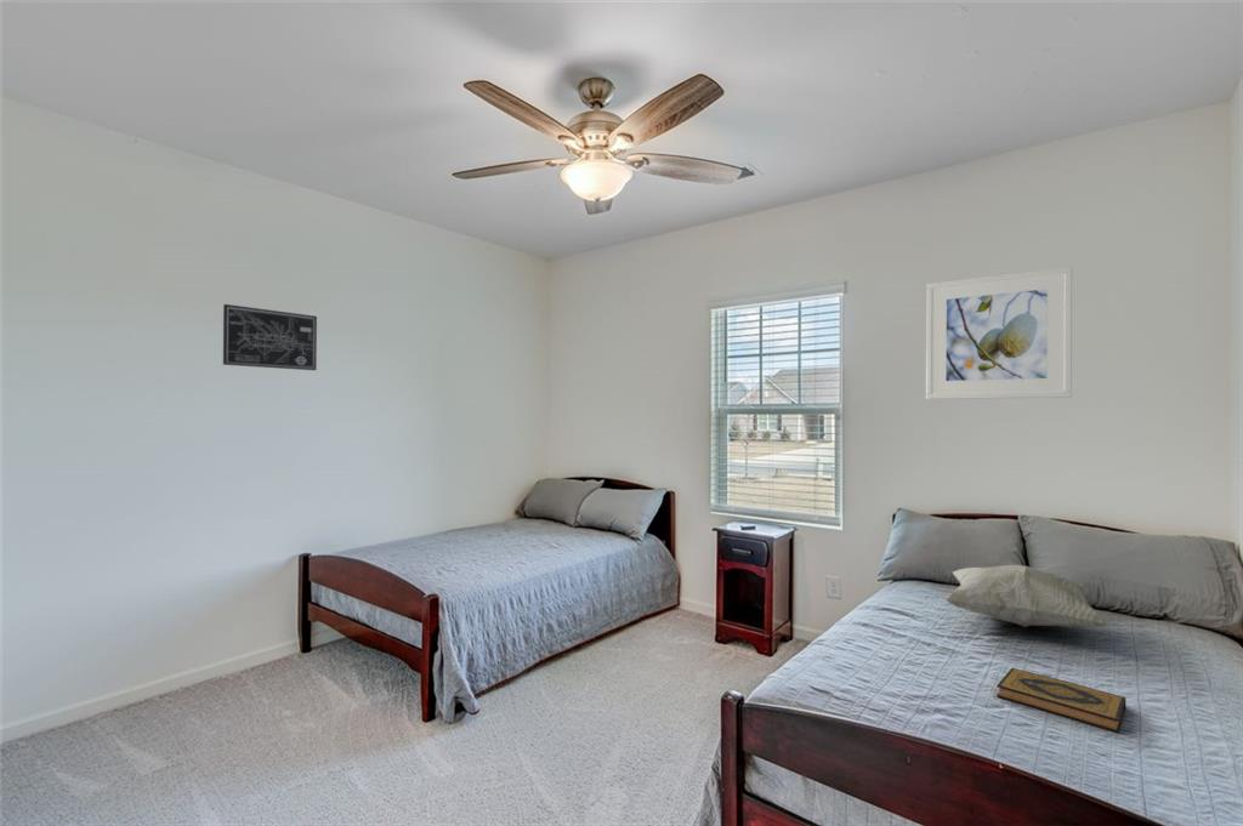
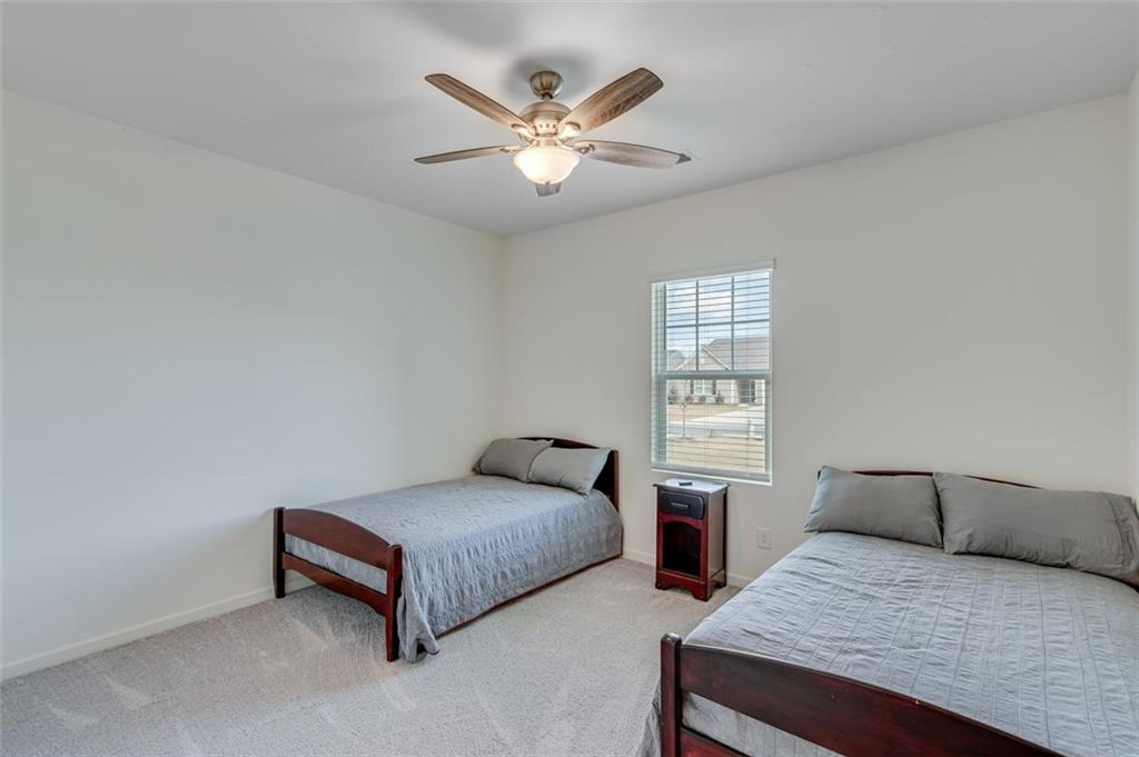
- hardback book (1060, 696)
- wall art (272, 338)
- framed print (994, 336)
- decorative pillow (1018, 593)
